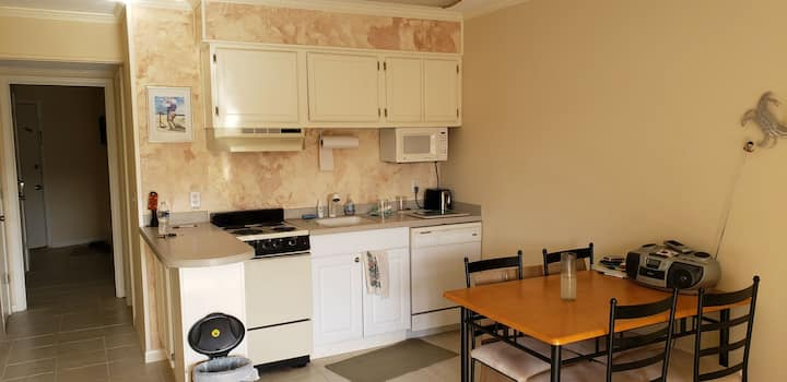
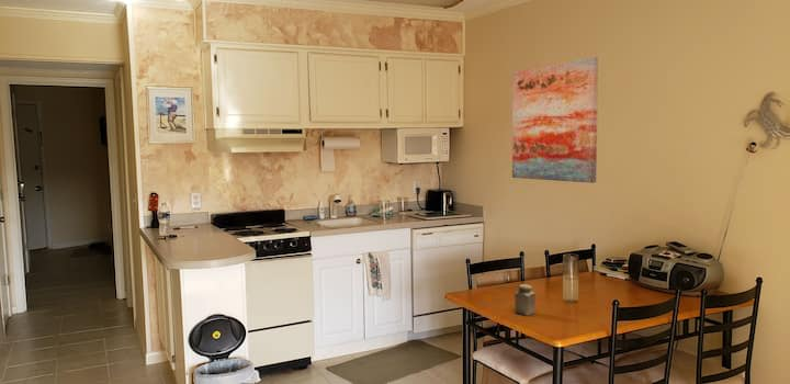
+ wall art (551, 123)
+ salt shaker (524, 298)
